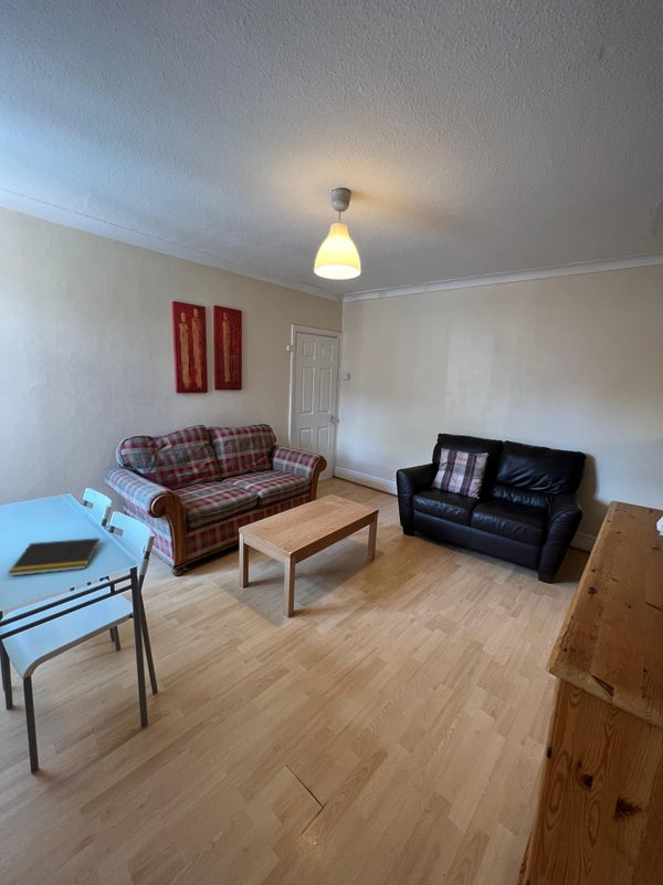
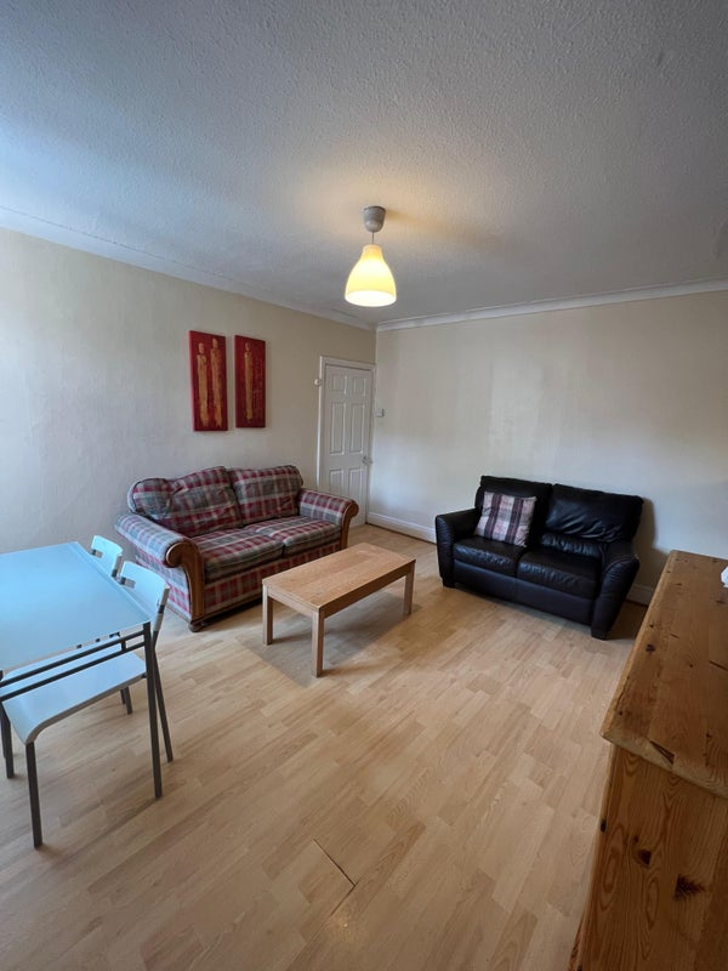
- notepad (56, 555)
